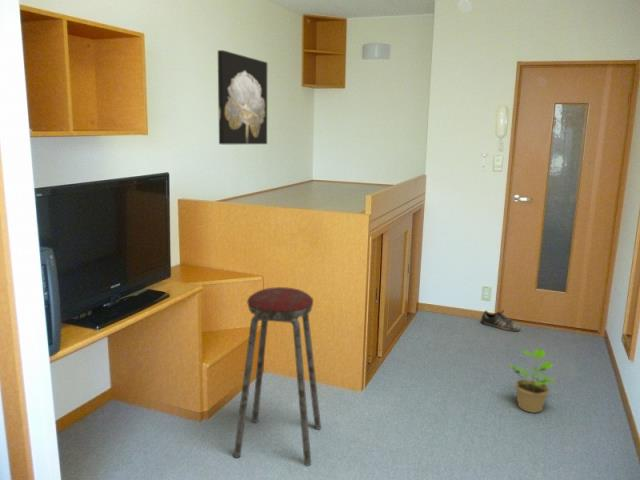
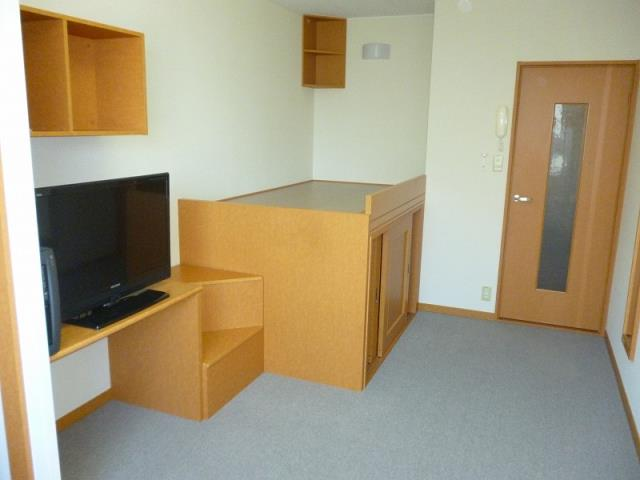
- wall art (244, 101)
- music stool (296, 369)
- potted plant (535, 382)
- shoe (500, 318)
